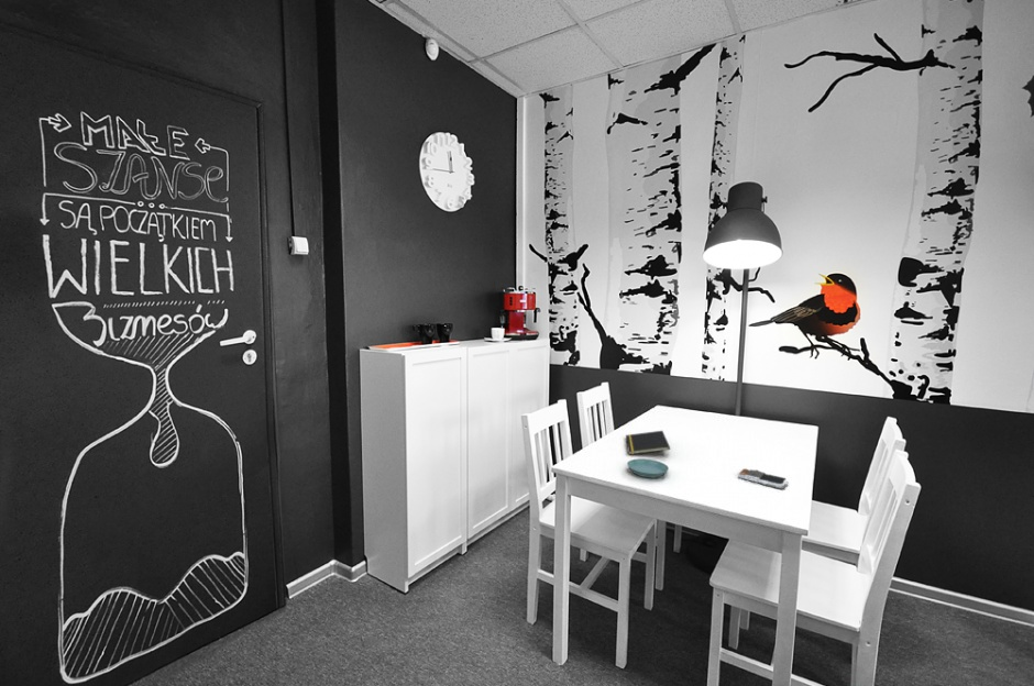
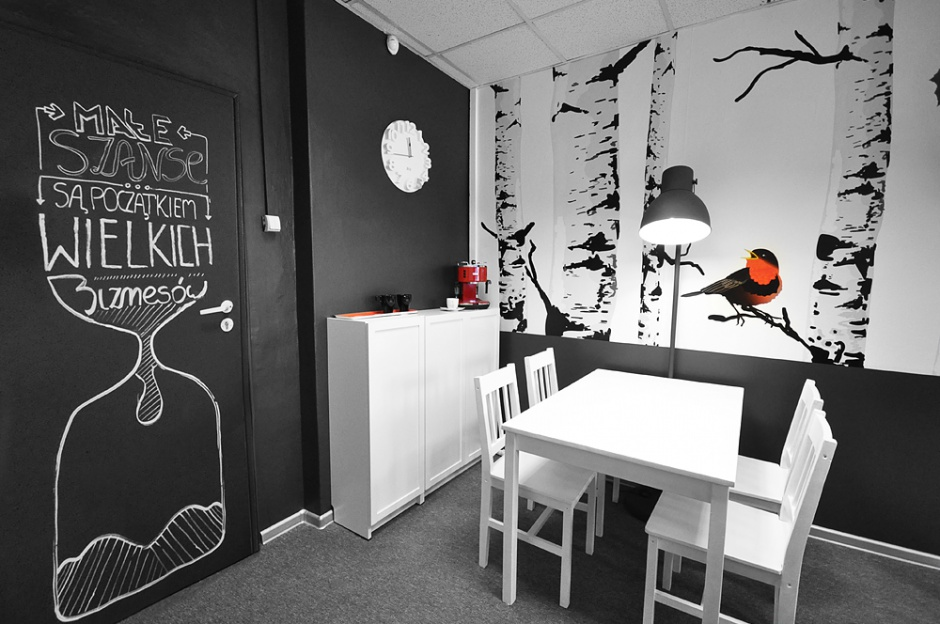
- saucer (647, 468)
- architectural model (762, 476)
- notepad (646, 442)
